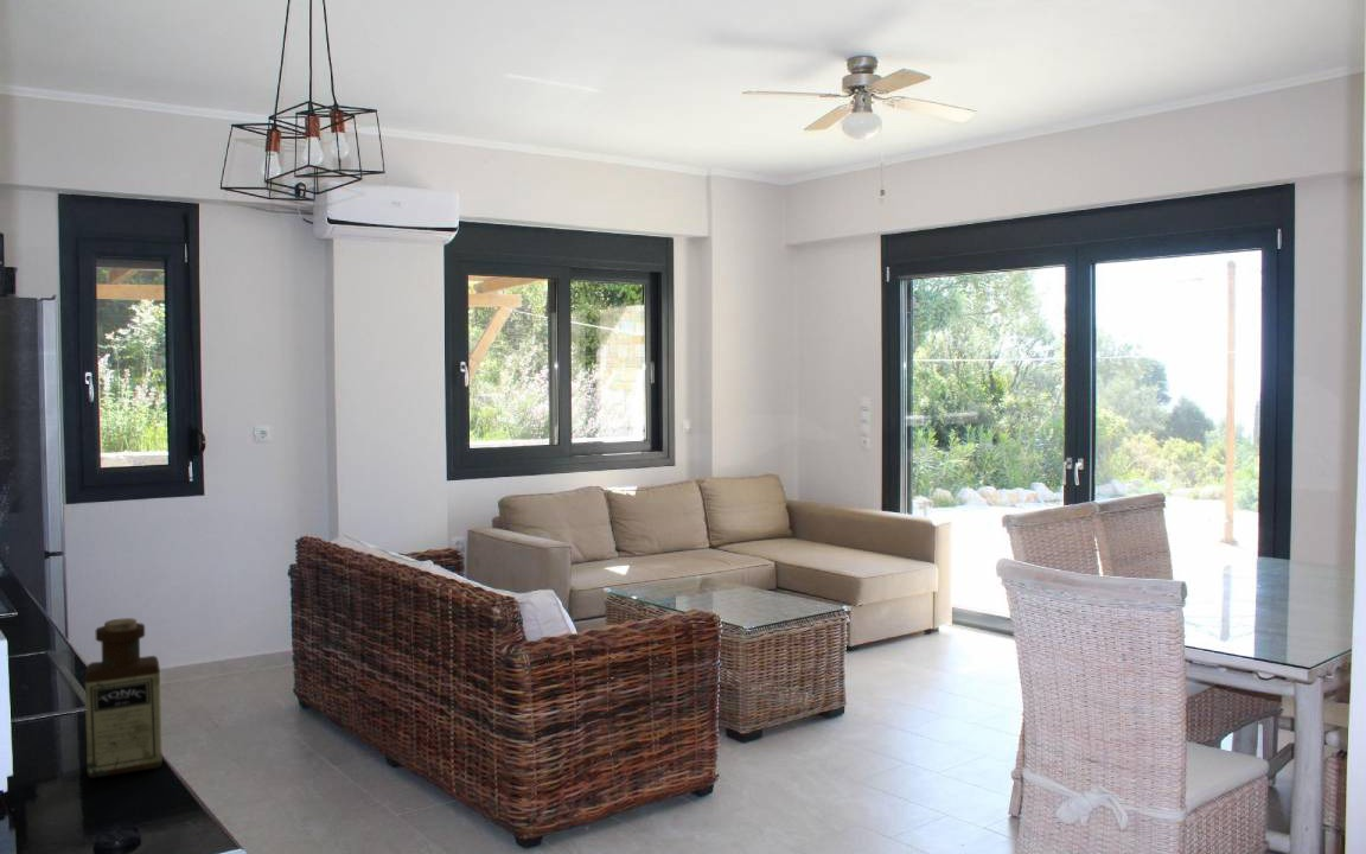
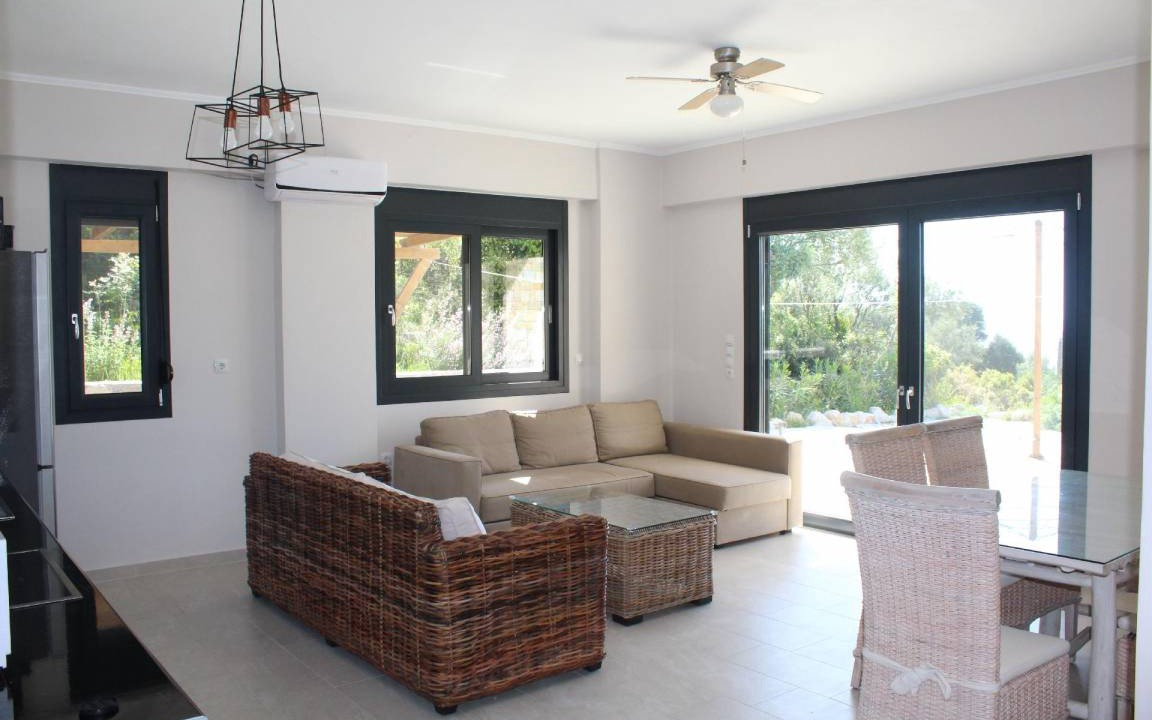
- bottle (123, 694)
